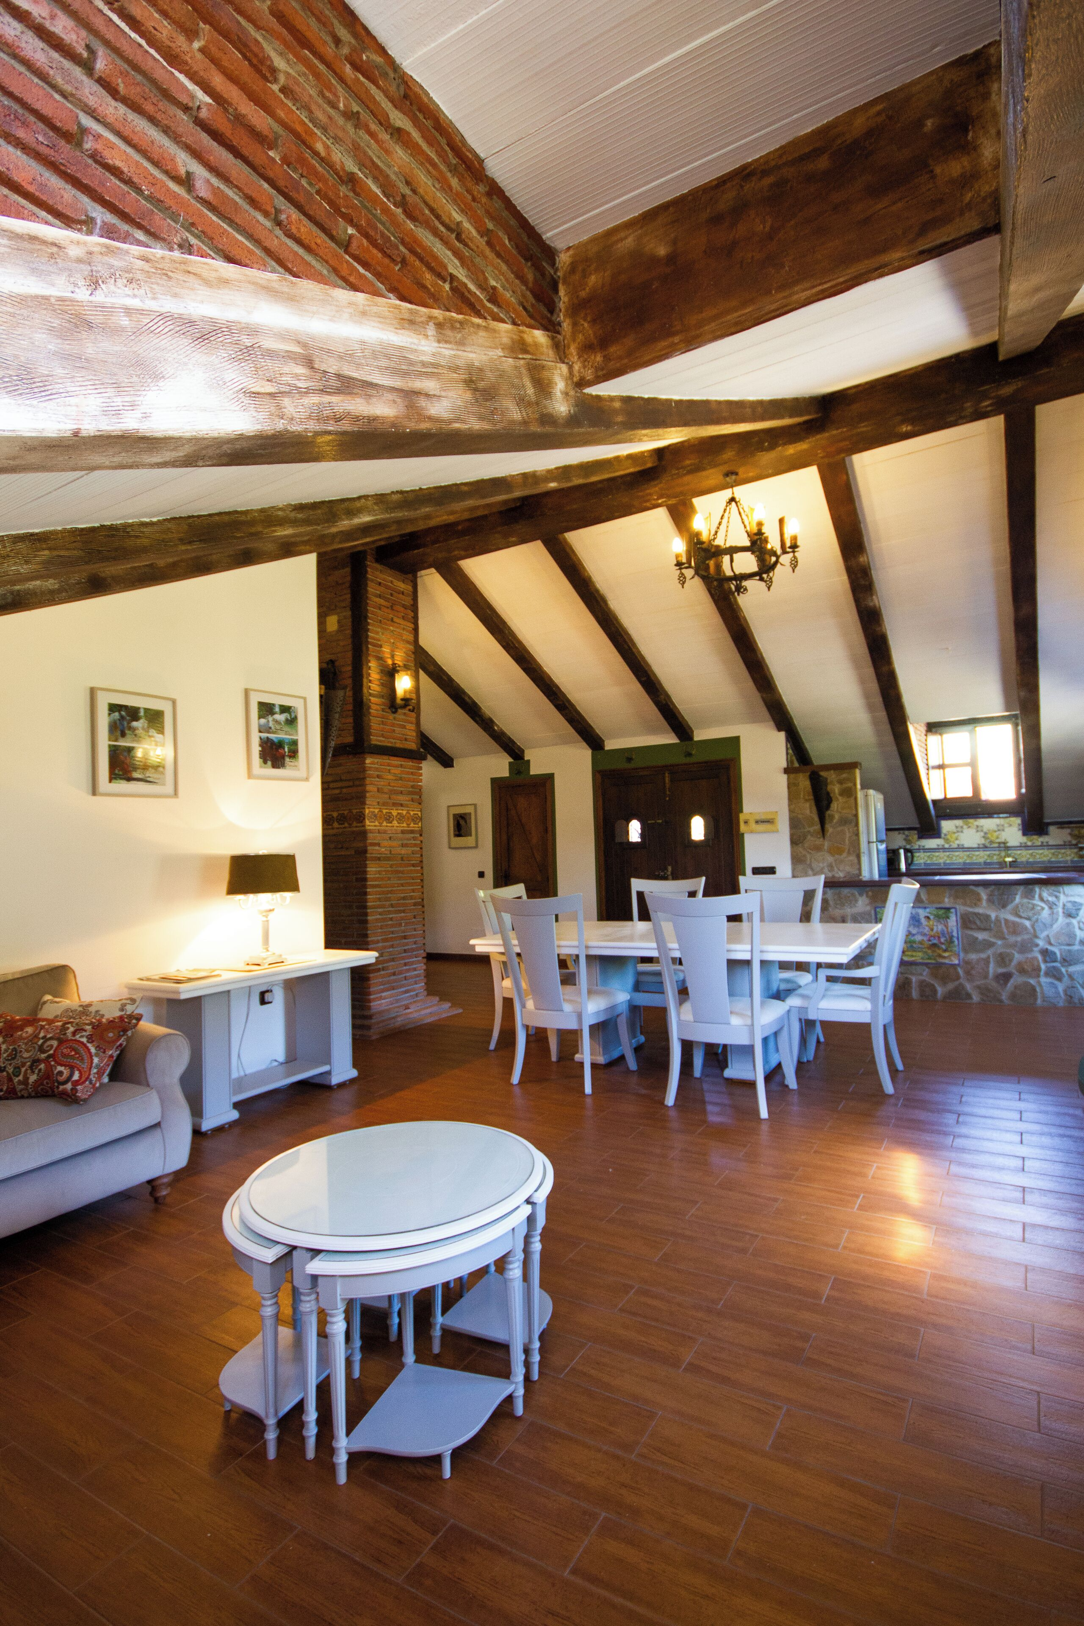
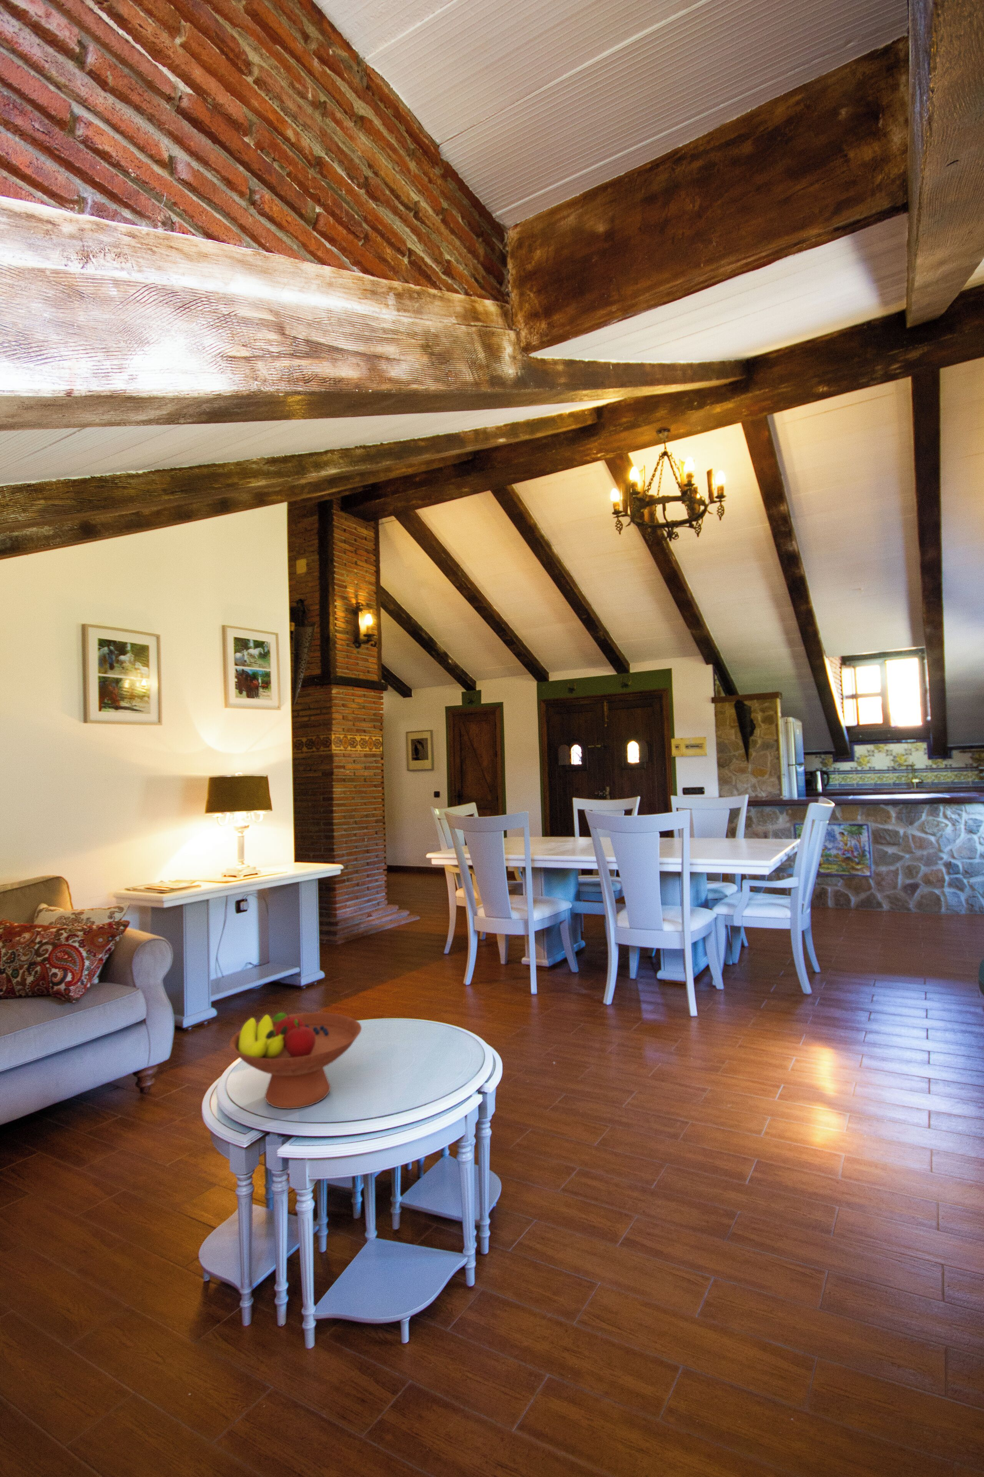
+ fruit bowl (298, 1053)
